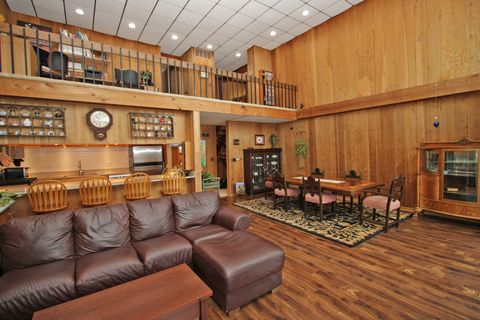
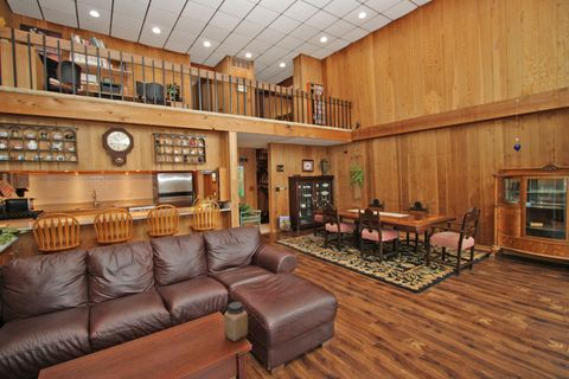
+ jar (236, 320)
